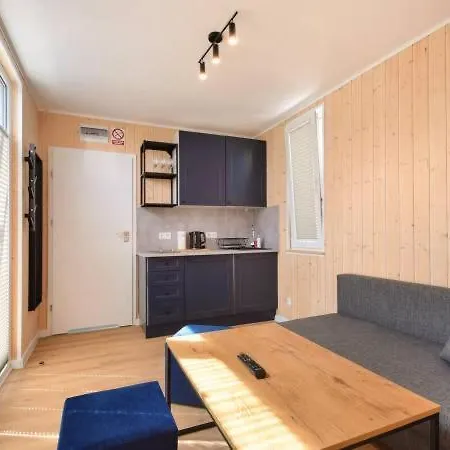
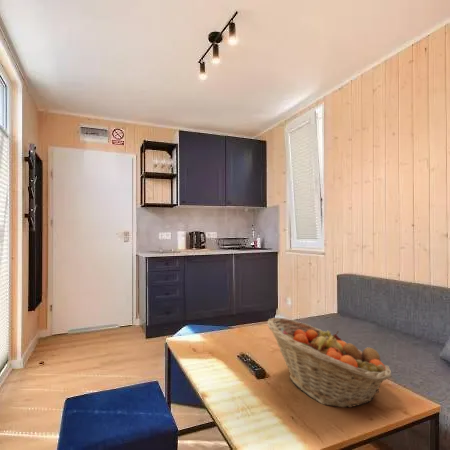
+ fruit basket (323, 353)
